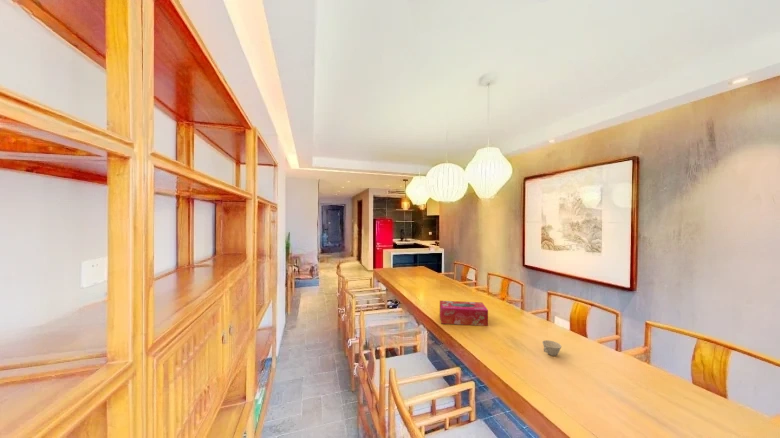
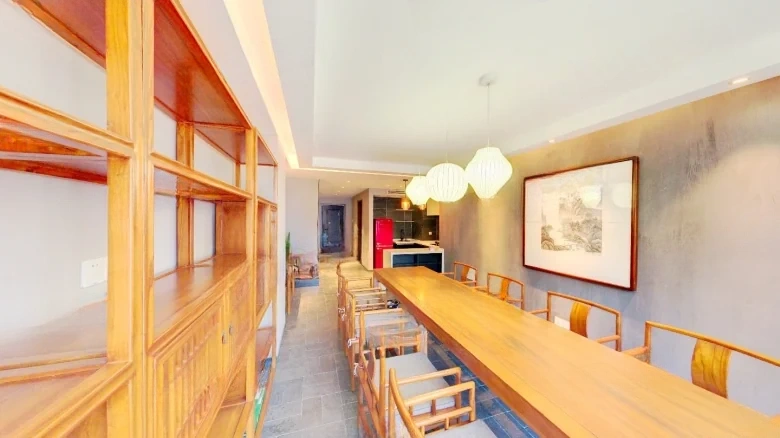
- teacup (550, 349)
- tissue box (462, 312)
